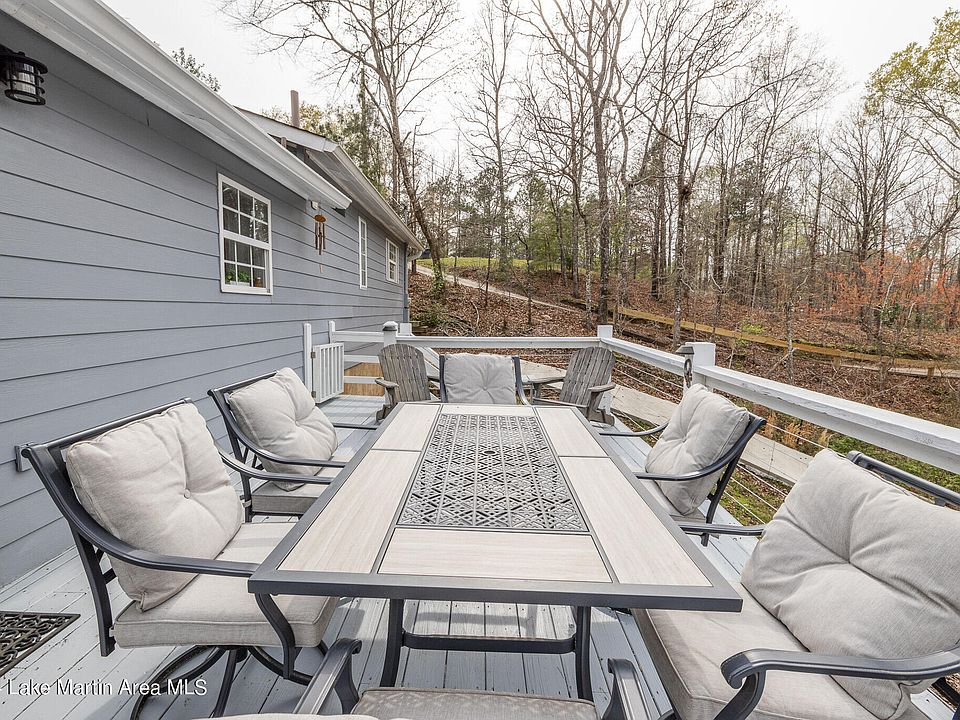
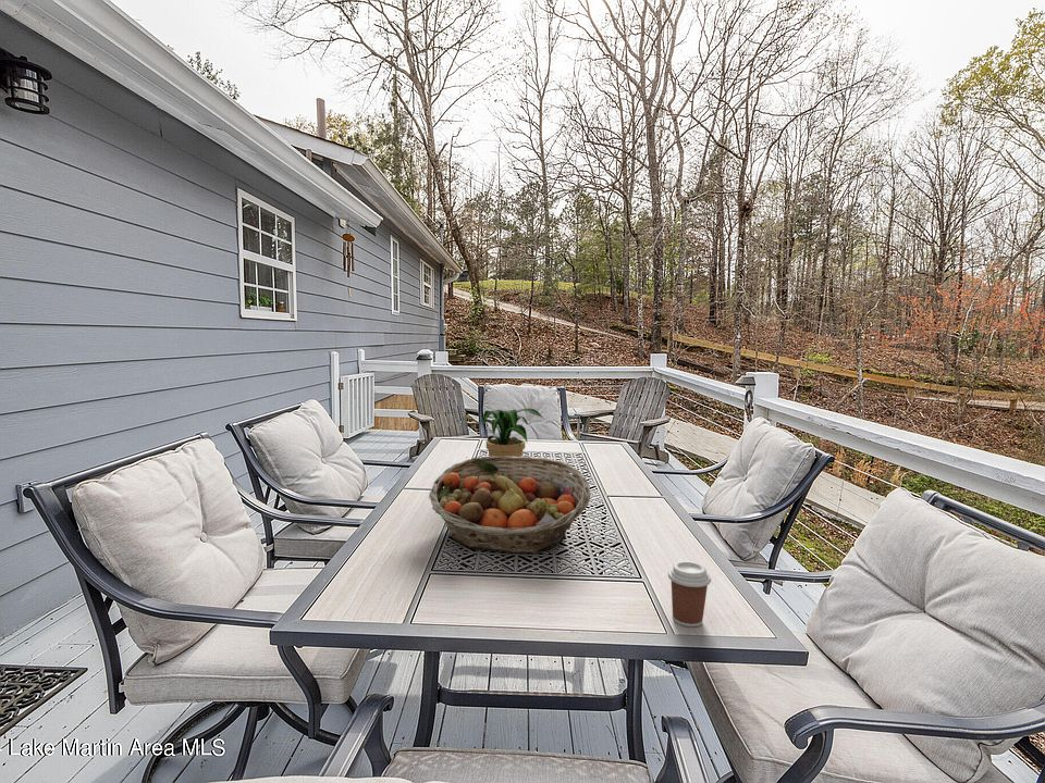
+ coffee cup (688, 593)
+ fruit basket (508, 501)
+ potted plant (505, 443)
